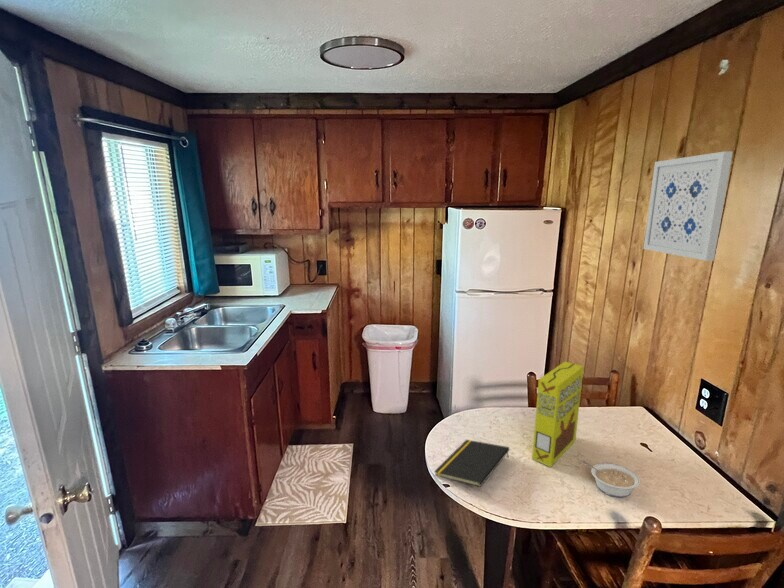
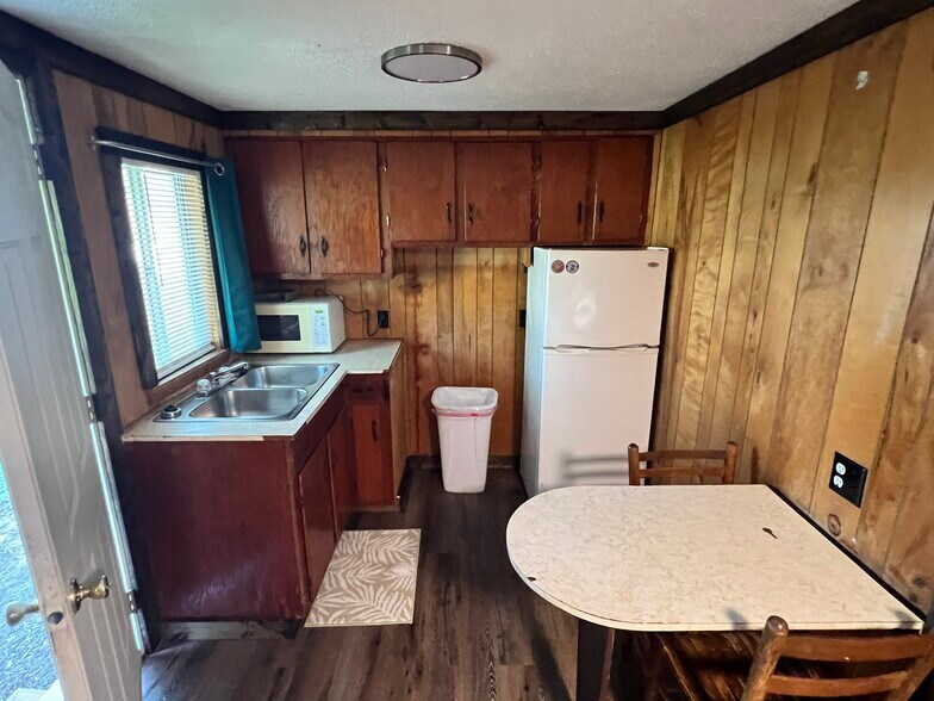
- wall art (681, 206)
- cereal box (558, 411)
- notepad (472, 460)
- legume (612, 480)
